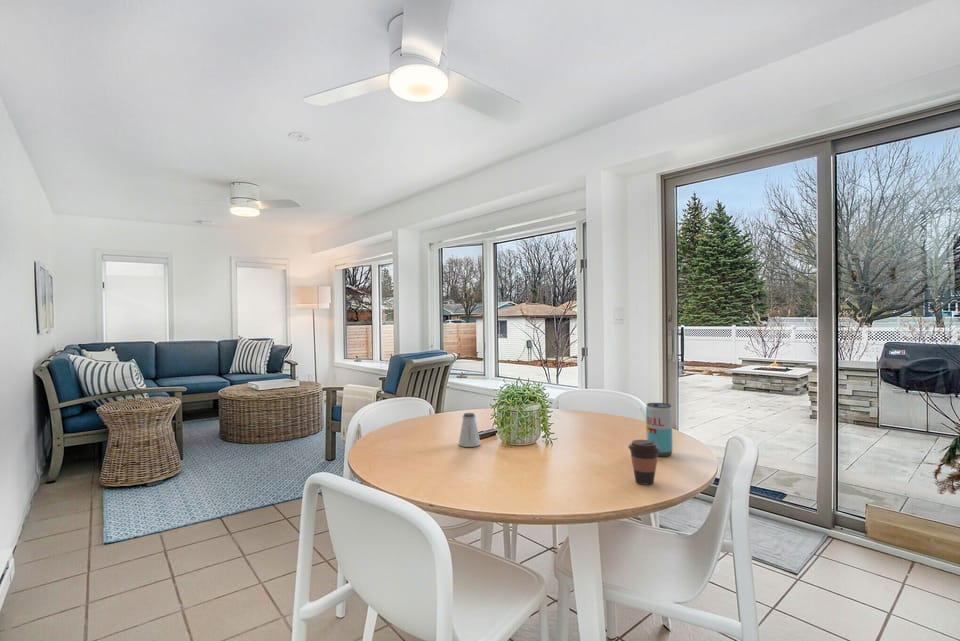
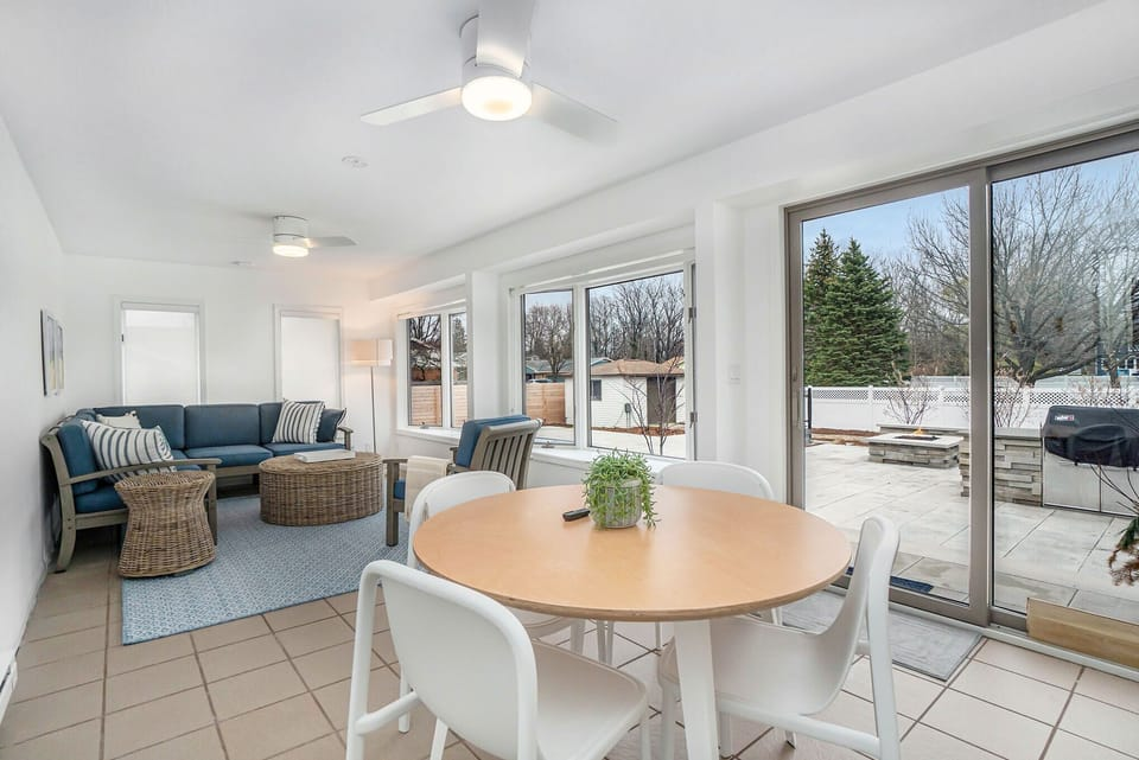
- beverage can (659, 428)
- saltshaker (469, 428)
- coffee cup (644, 462)
